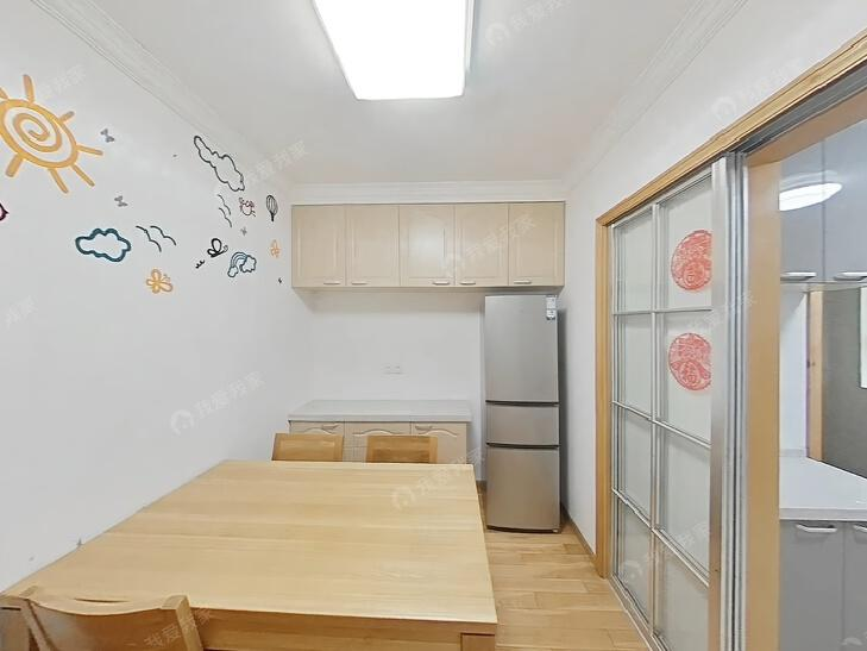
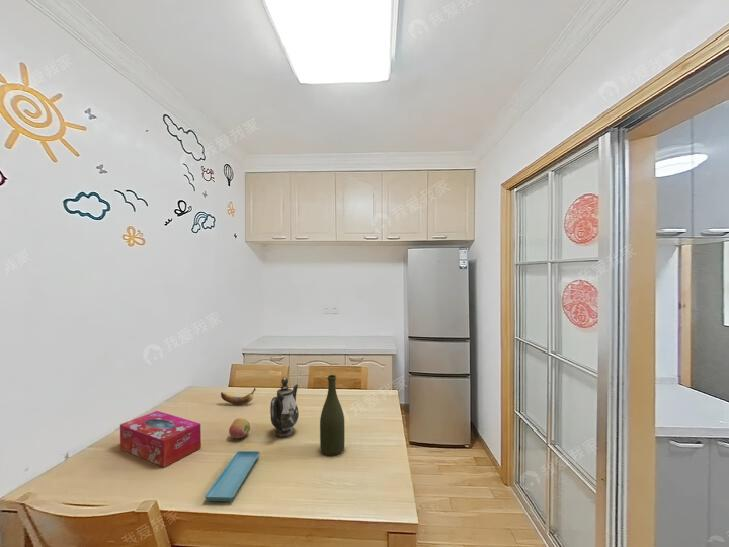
+ teapot (285, 404)
+ fruit (239, 427)
+ tissue box (160, 436)
+ saucer (235, 474)
+ banana (238, 397)
+ bottle (332, 412)
